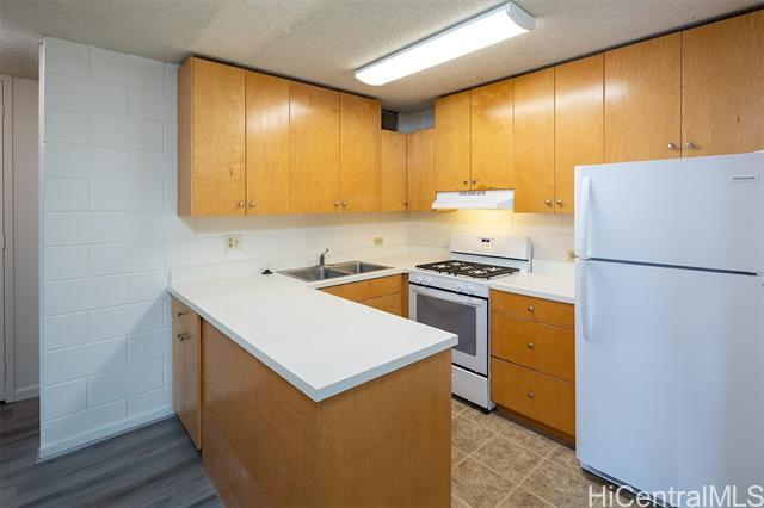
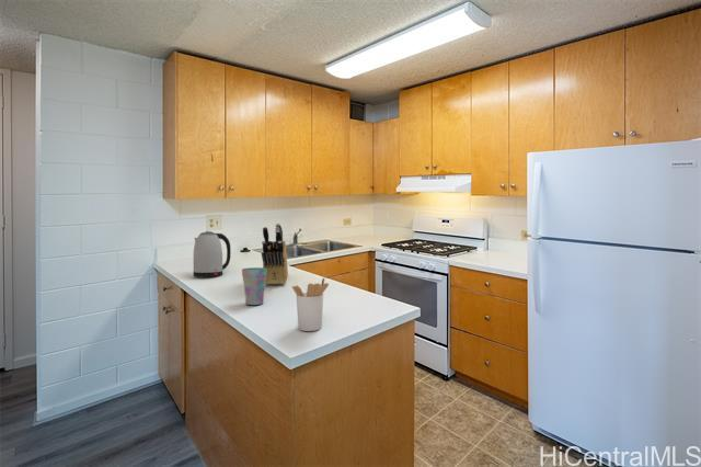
+ kettle (212, 252)
+ cup (254, 286)
+ utensil holder (312, 304)
+ knife block (275, 253)
